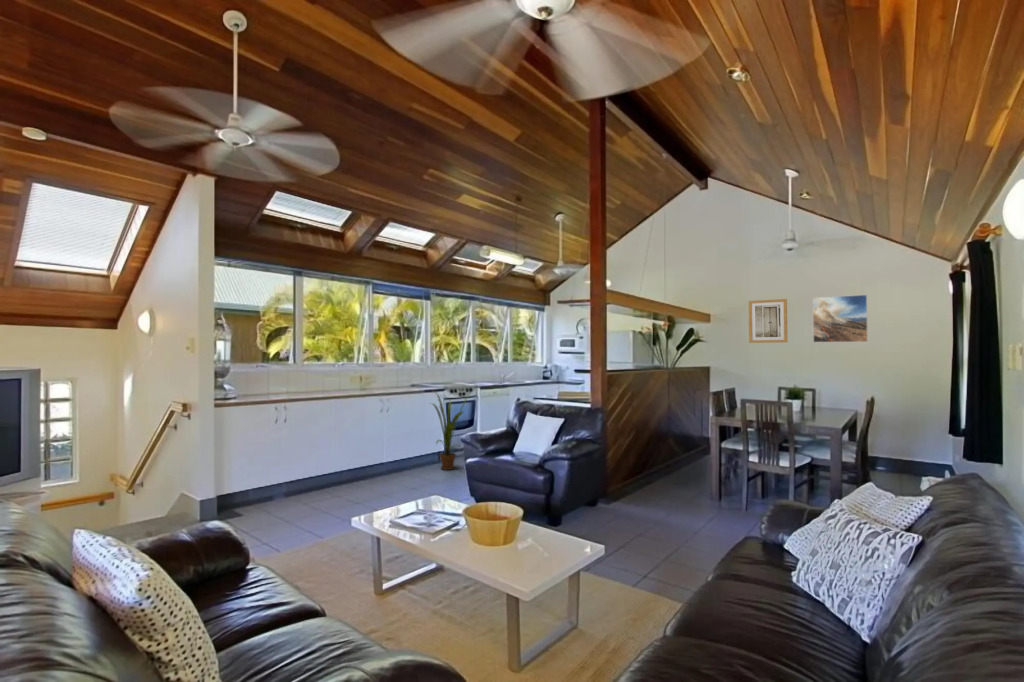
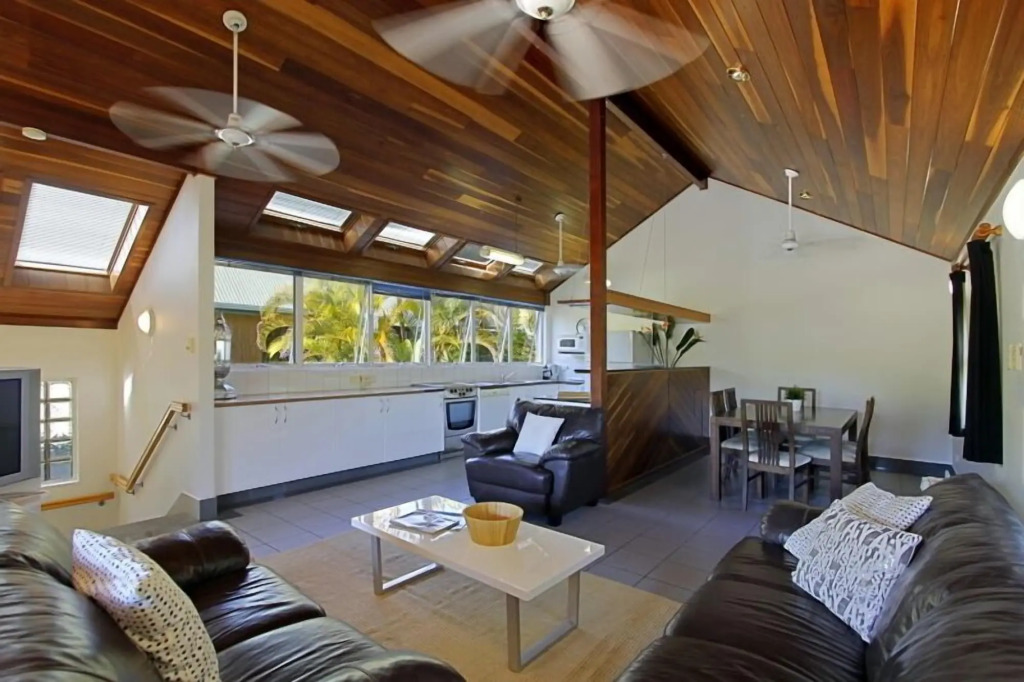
- house plant (443, 429)
- wall art (767, 321)
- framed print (839, 319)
